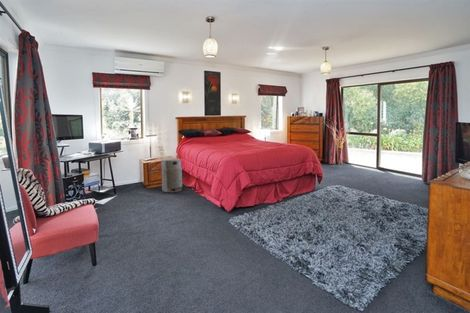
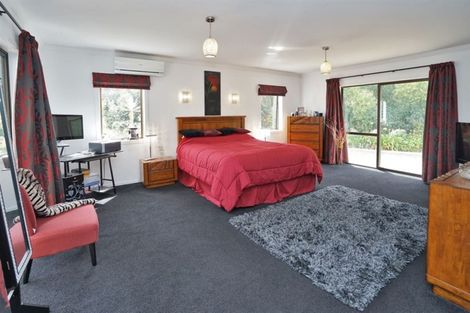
- air purifier (171, 174)
